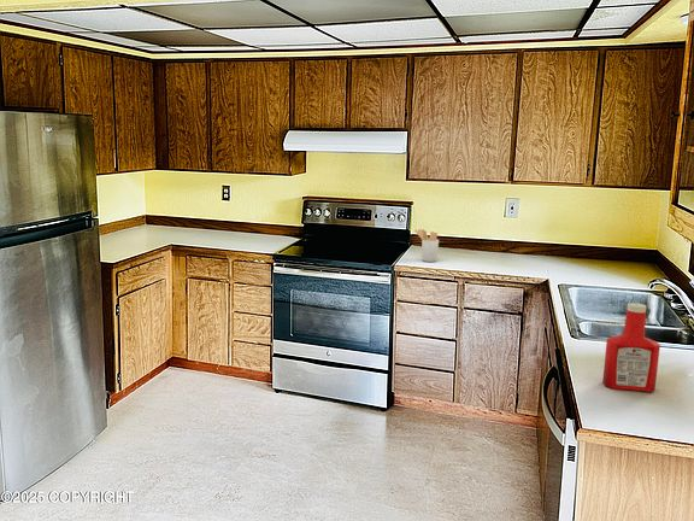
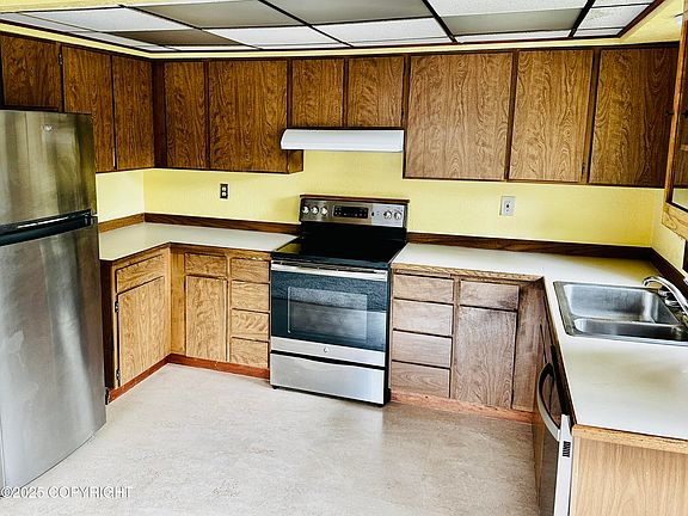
- utensil holder (427, 244)
- soap bottle (633, 346)
